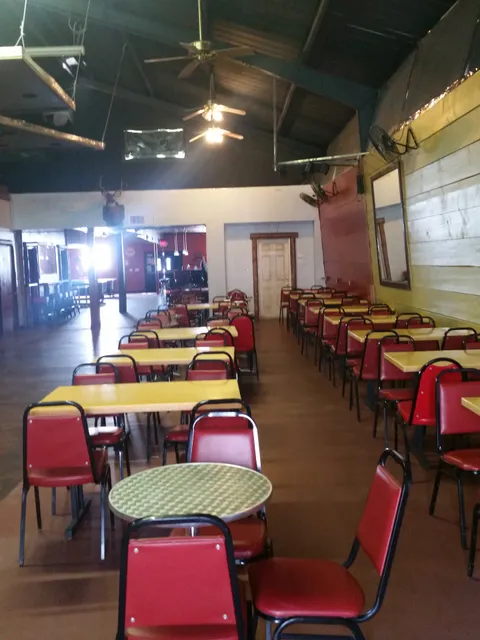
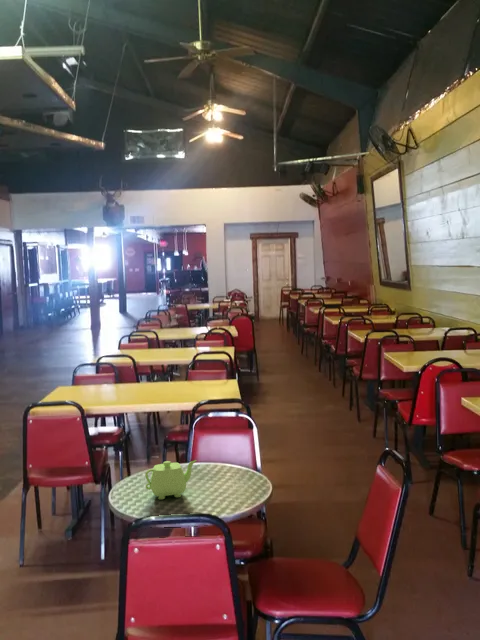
+ teapot (171, 477)
